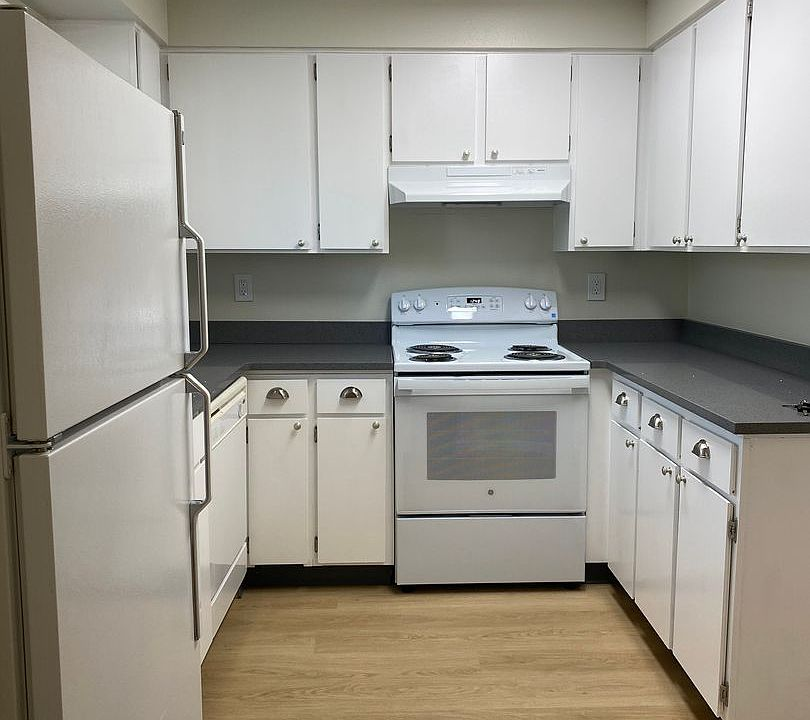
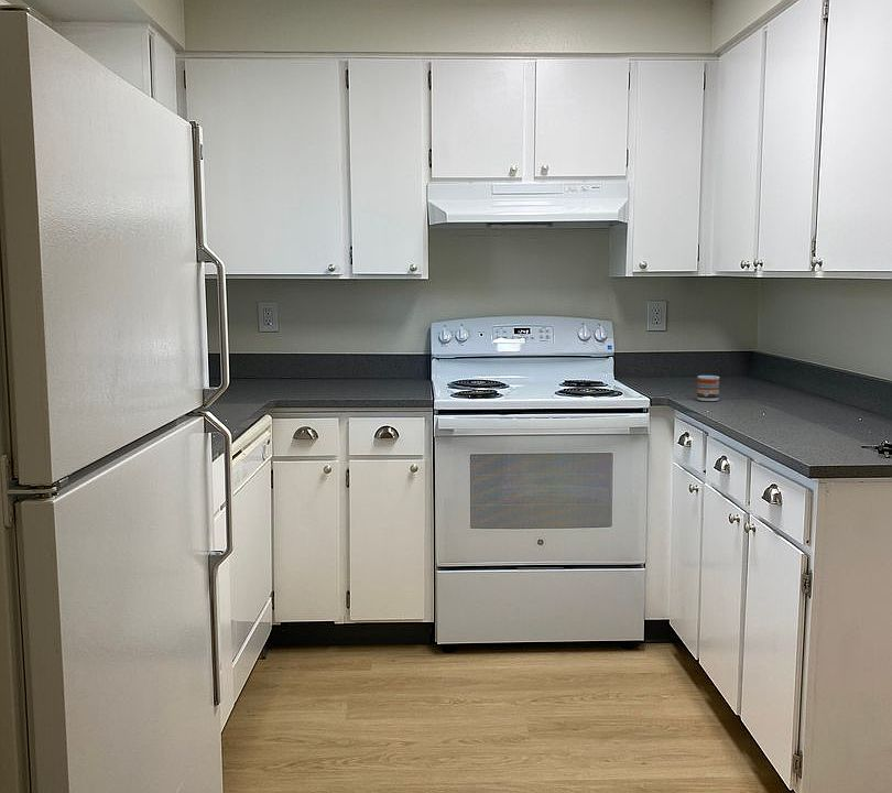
+ cup (706, 388)
